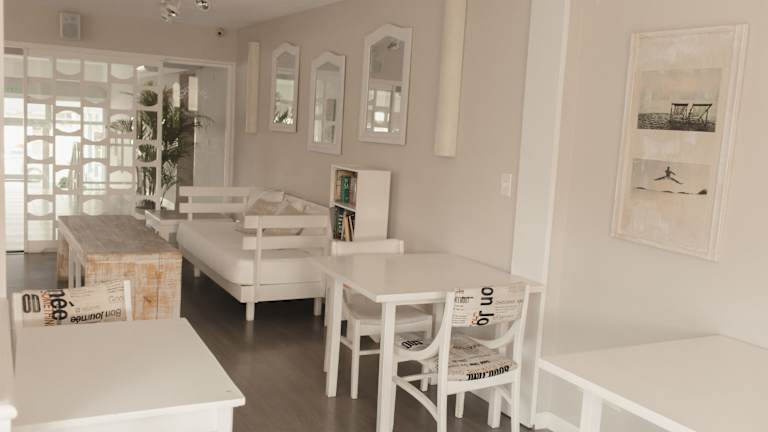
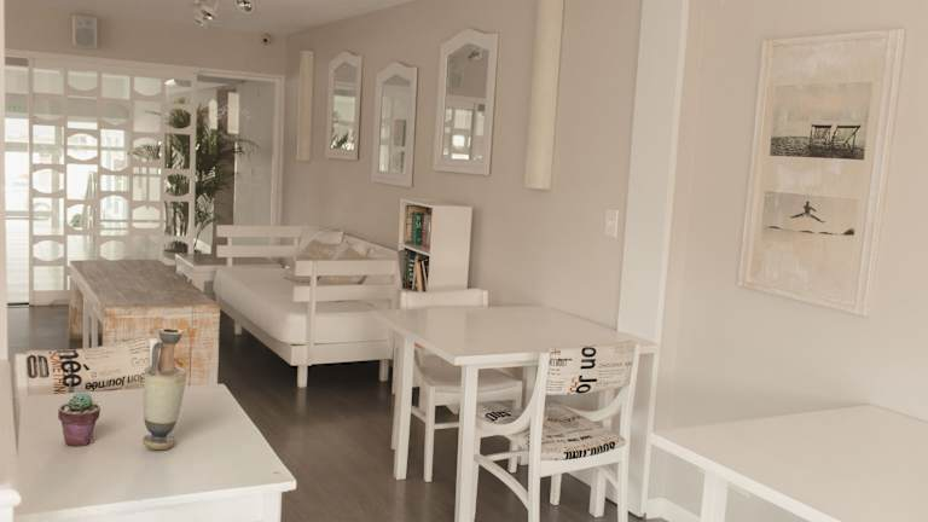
+ potted succulent (79, 417)
+ vase (164, 388)
